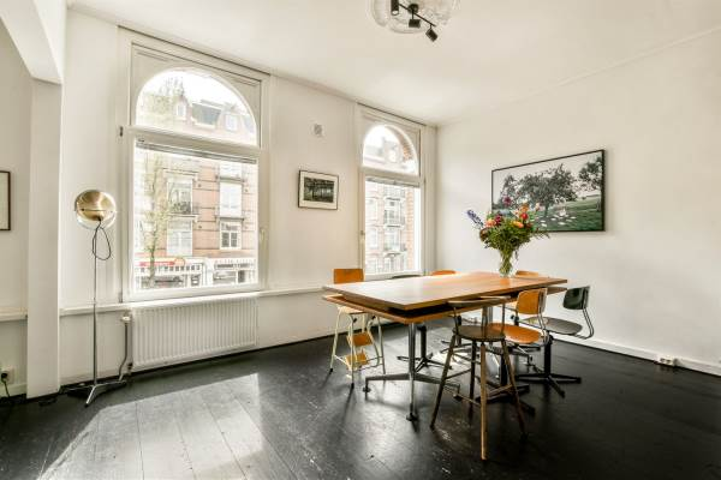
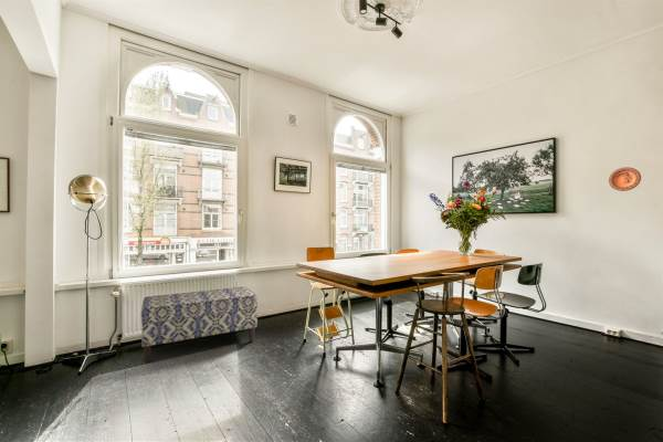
+ decorative plate (624, 179)
+ bench (201, 319)
